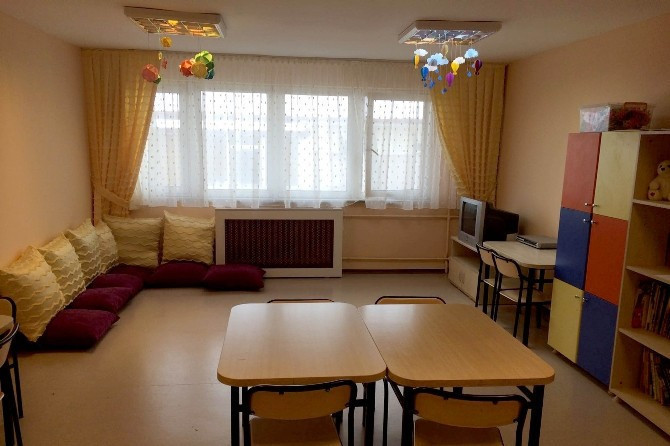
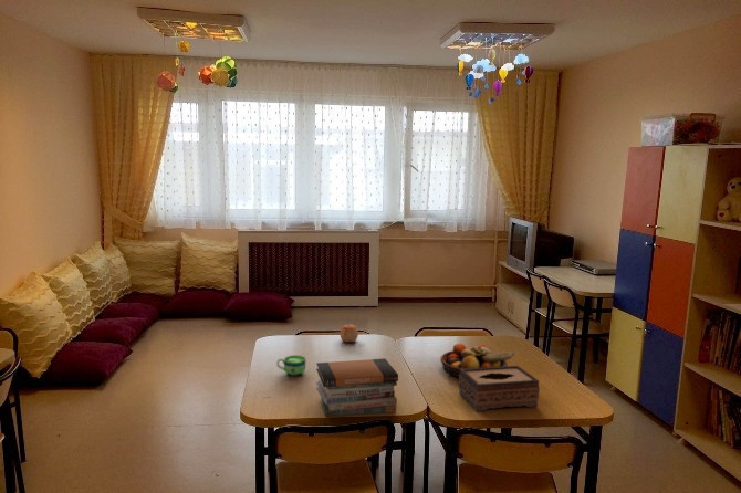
+ cup (291, 366)
+ apple (348, 333)
+ book stack (355, 387)
+ fruit bowl (474, 357)
+ tissue box (498, 387)
